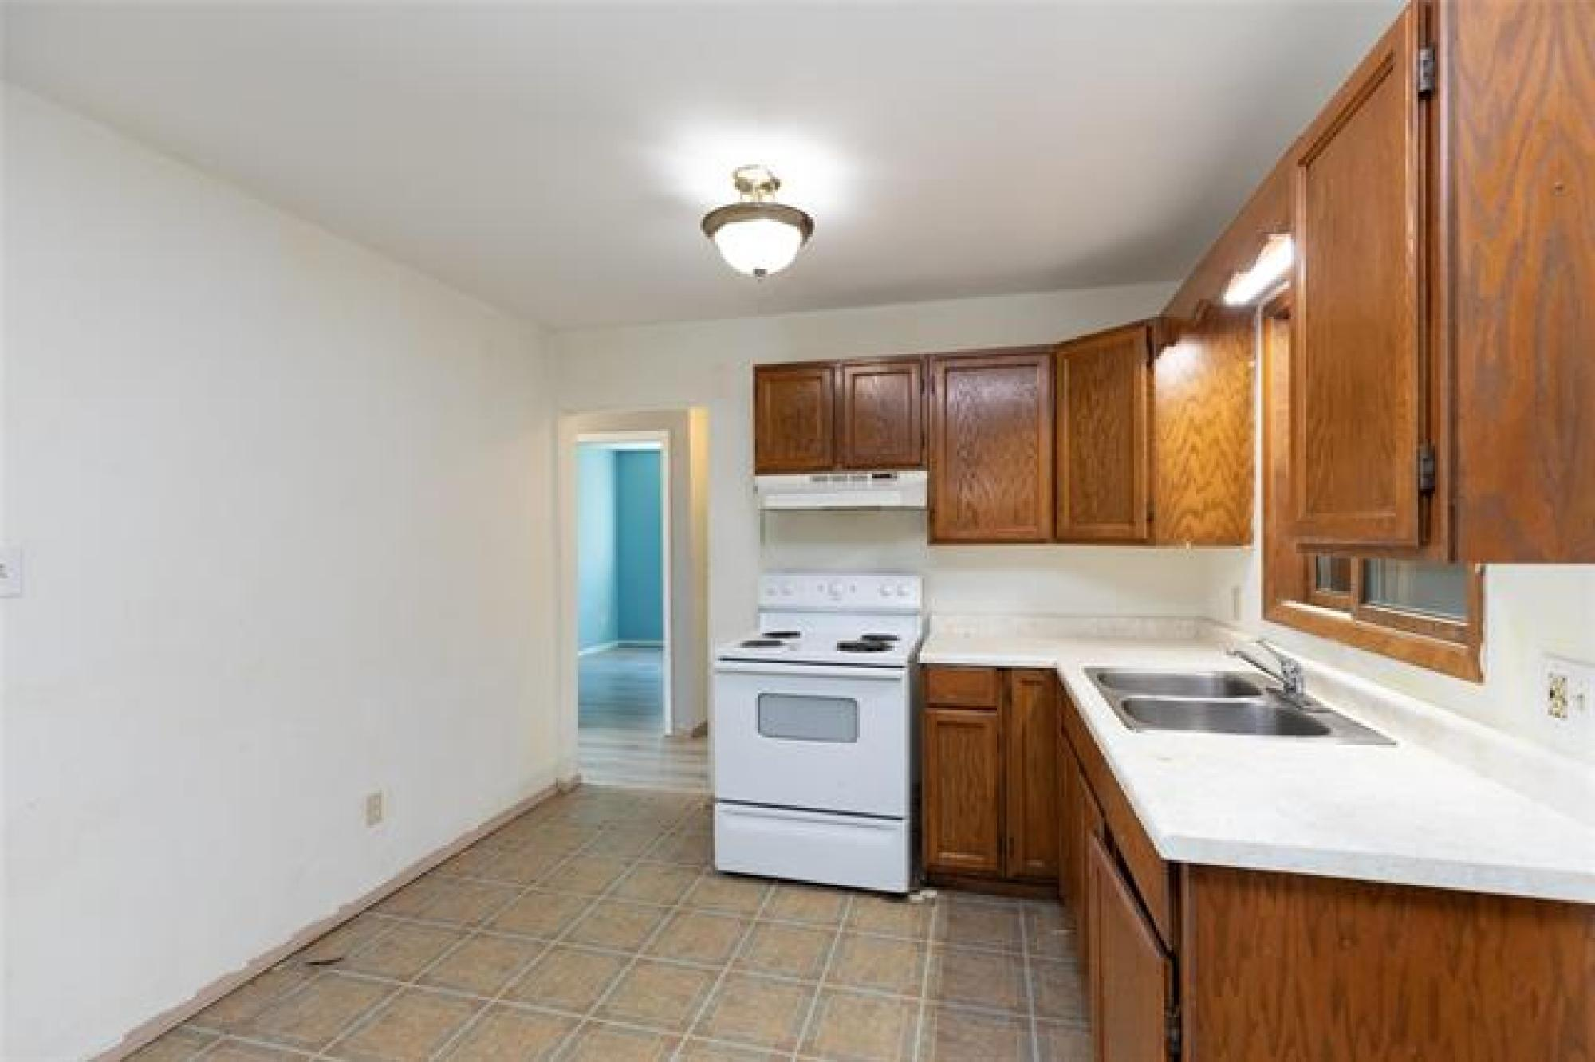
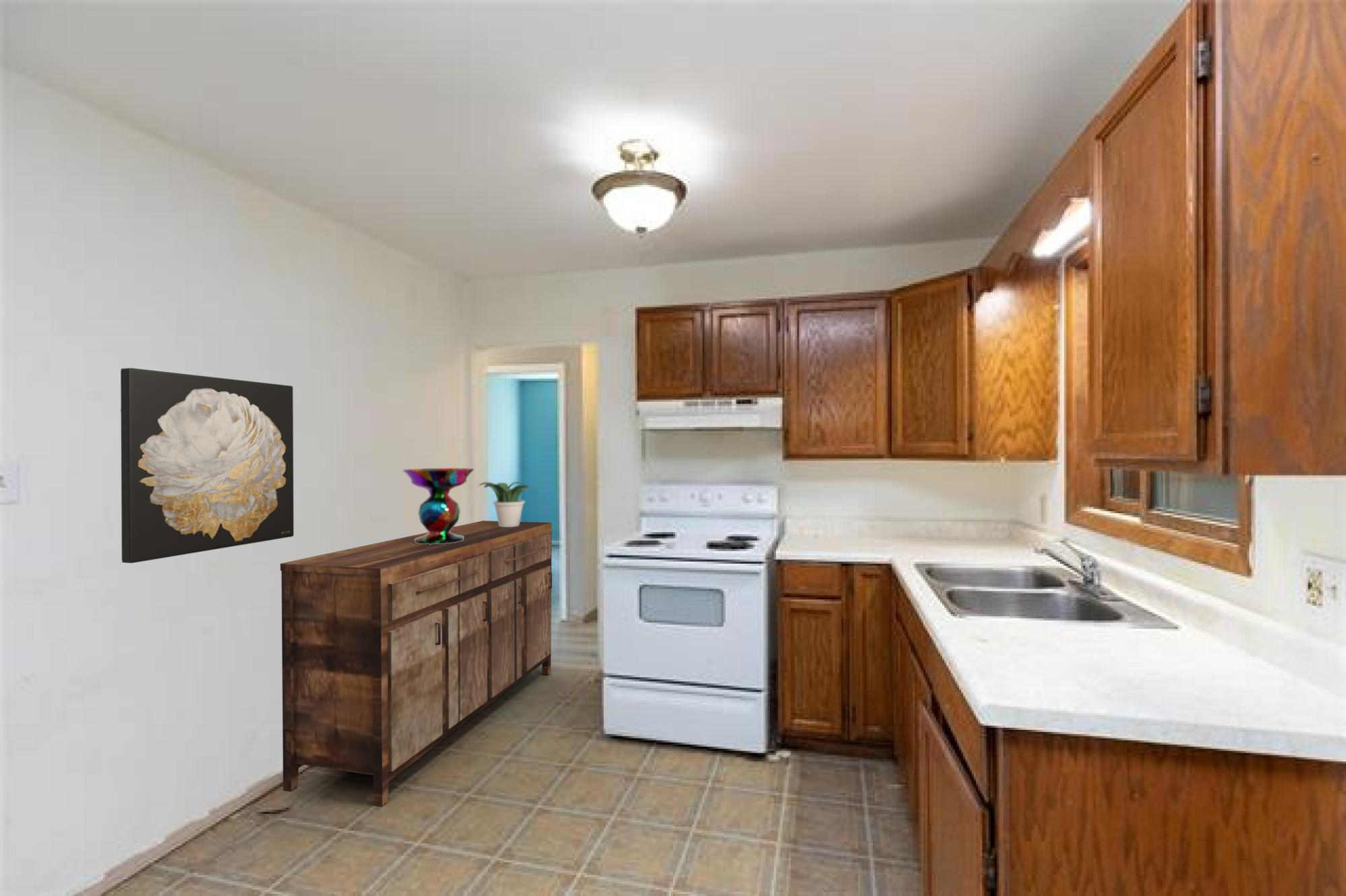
+ wall art (217, 463)
+ decorative bowl (439, 505)
+ sideboard (448, 629)
+ potted plant (504, 503)
